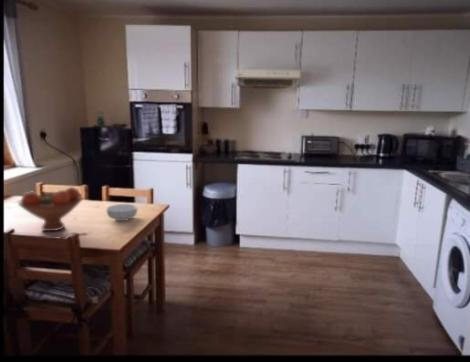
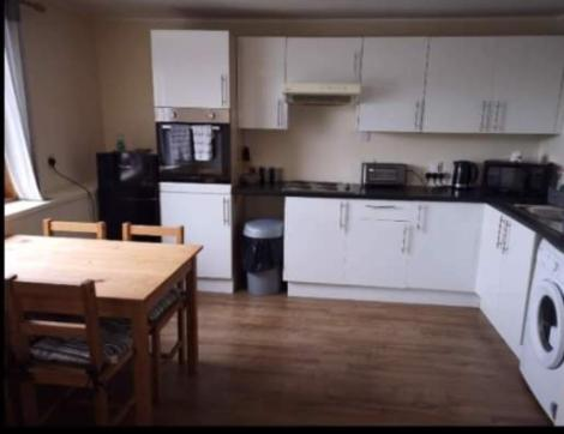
- fruit bowl (51, 208)
- cereal bowl (122, 213)
